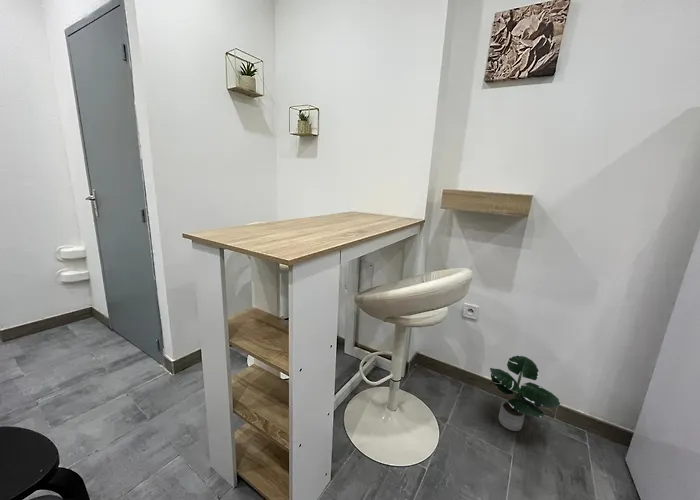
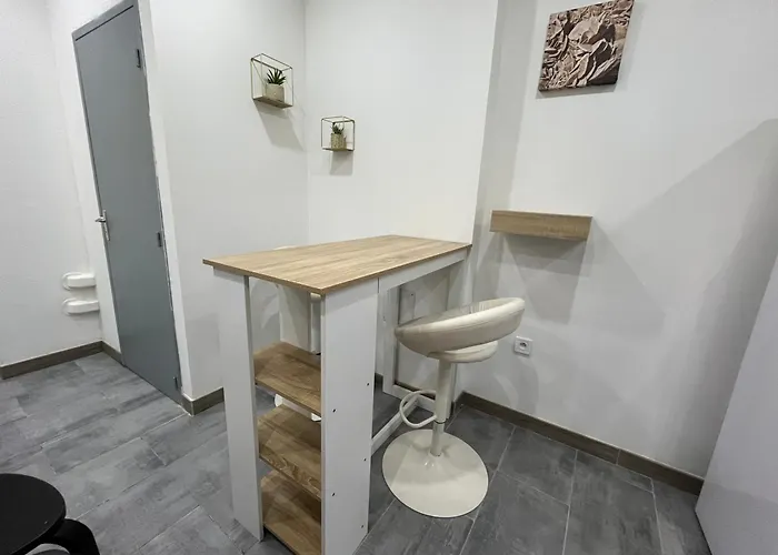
- potted plant (519, 398)
